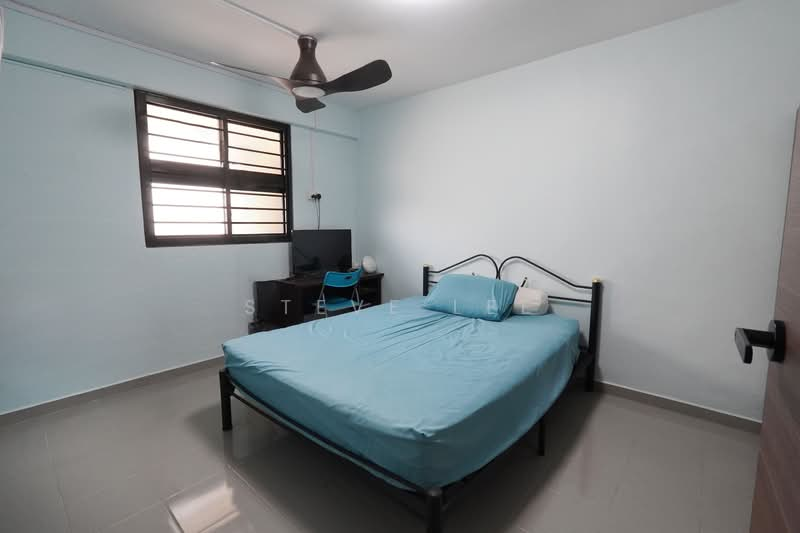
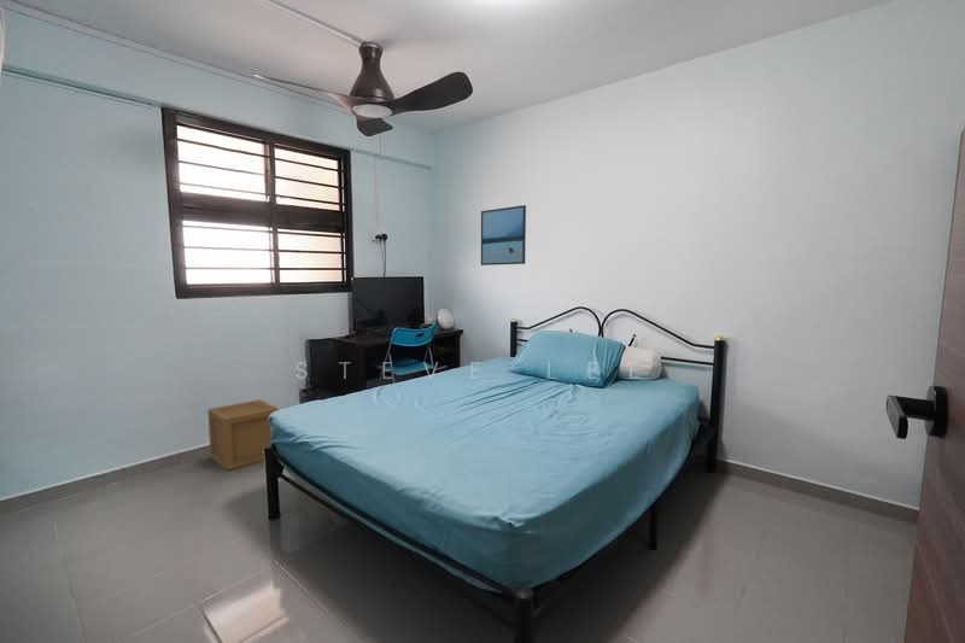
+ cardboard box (244, 432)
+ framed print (502, 236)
